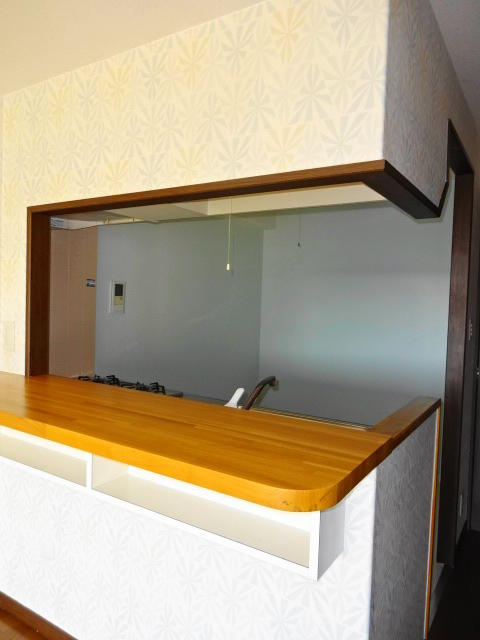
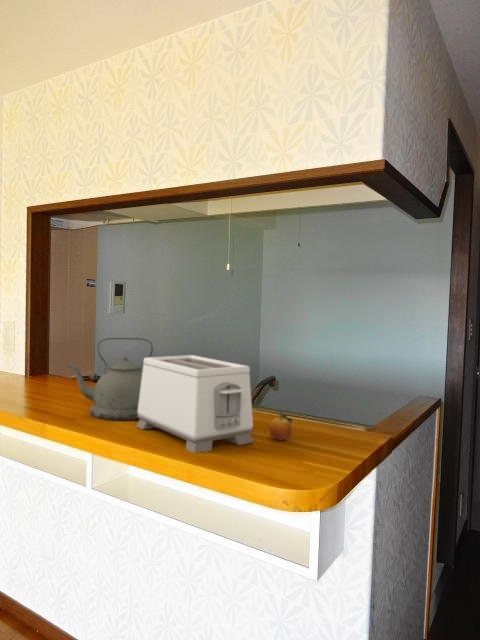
+ kettle (120, 376)
+ fruit (284, 423)
+ toaster (196, 399)
